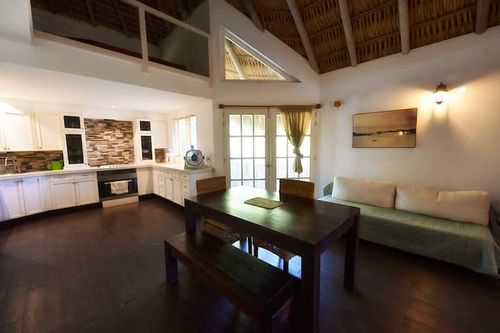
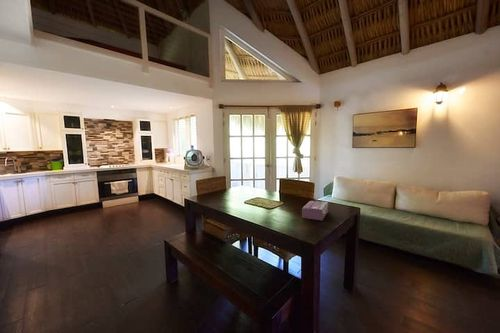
+ tissue box (315, 209)
